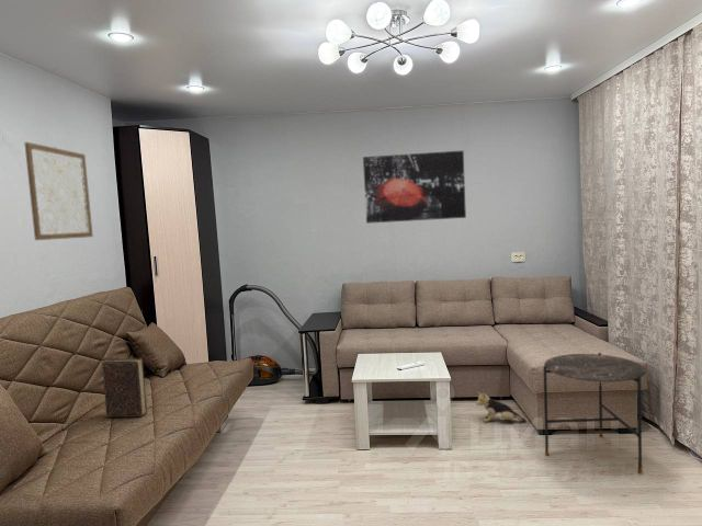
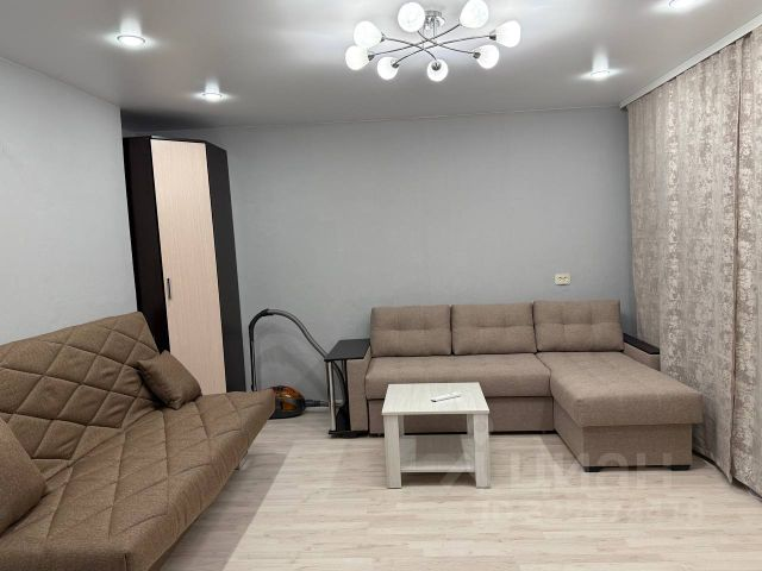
- book (124, 387)
- side table (599, 409)
- wall art (59, 192)
- plush toy (500, 405)
- wall art (414, 187)
